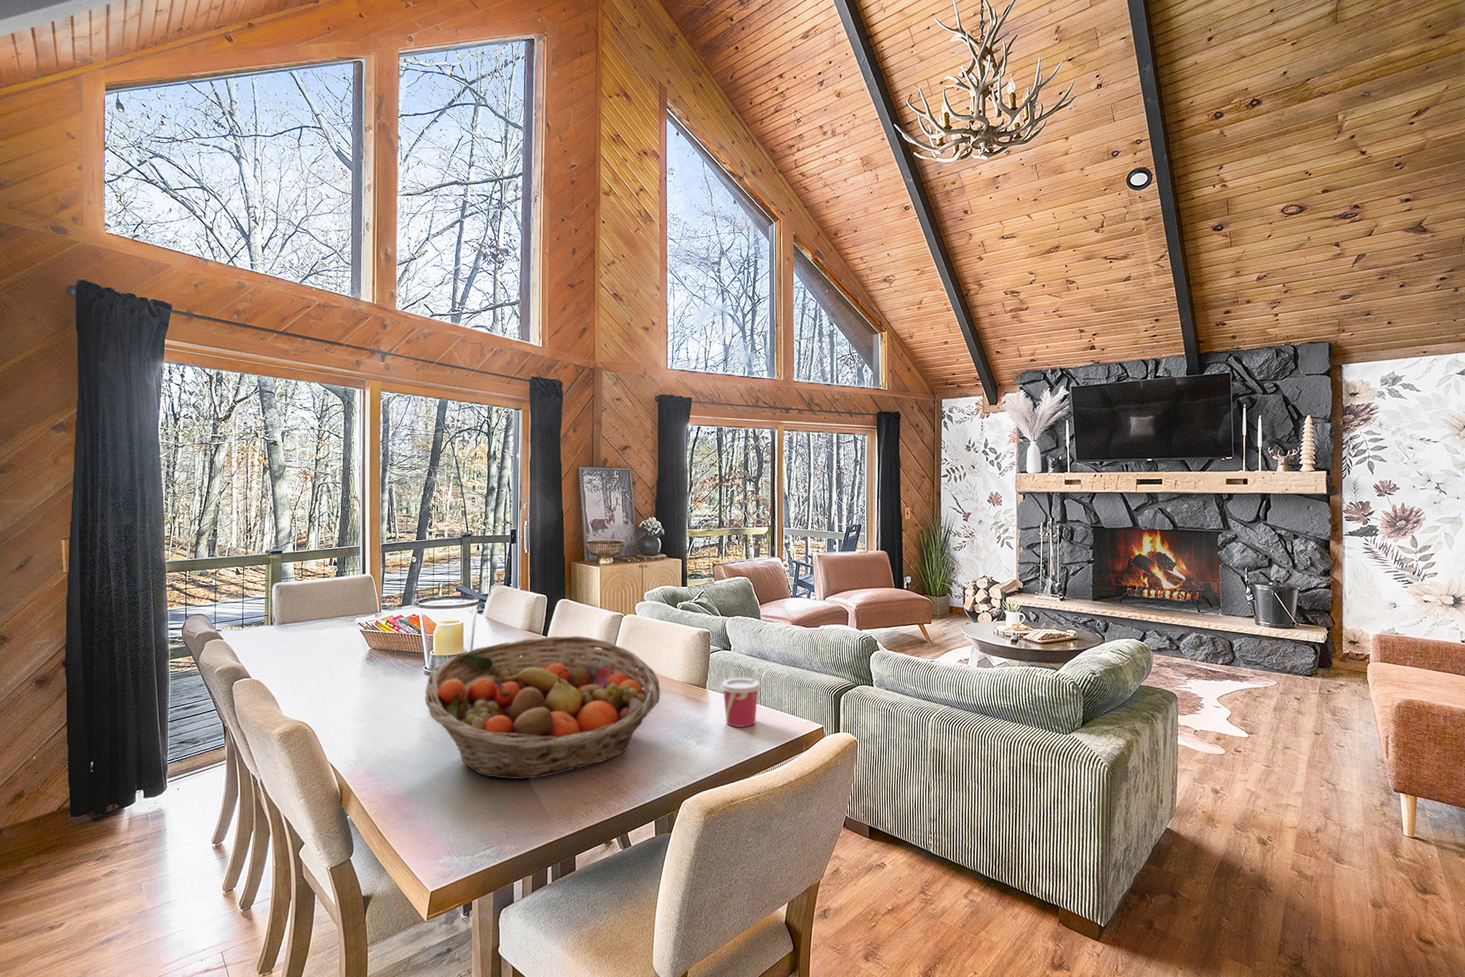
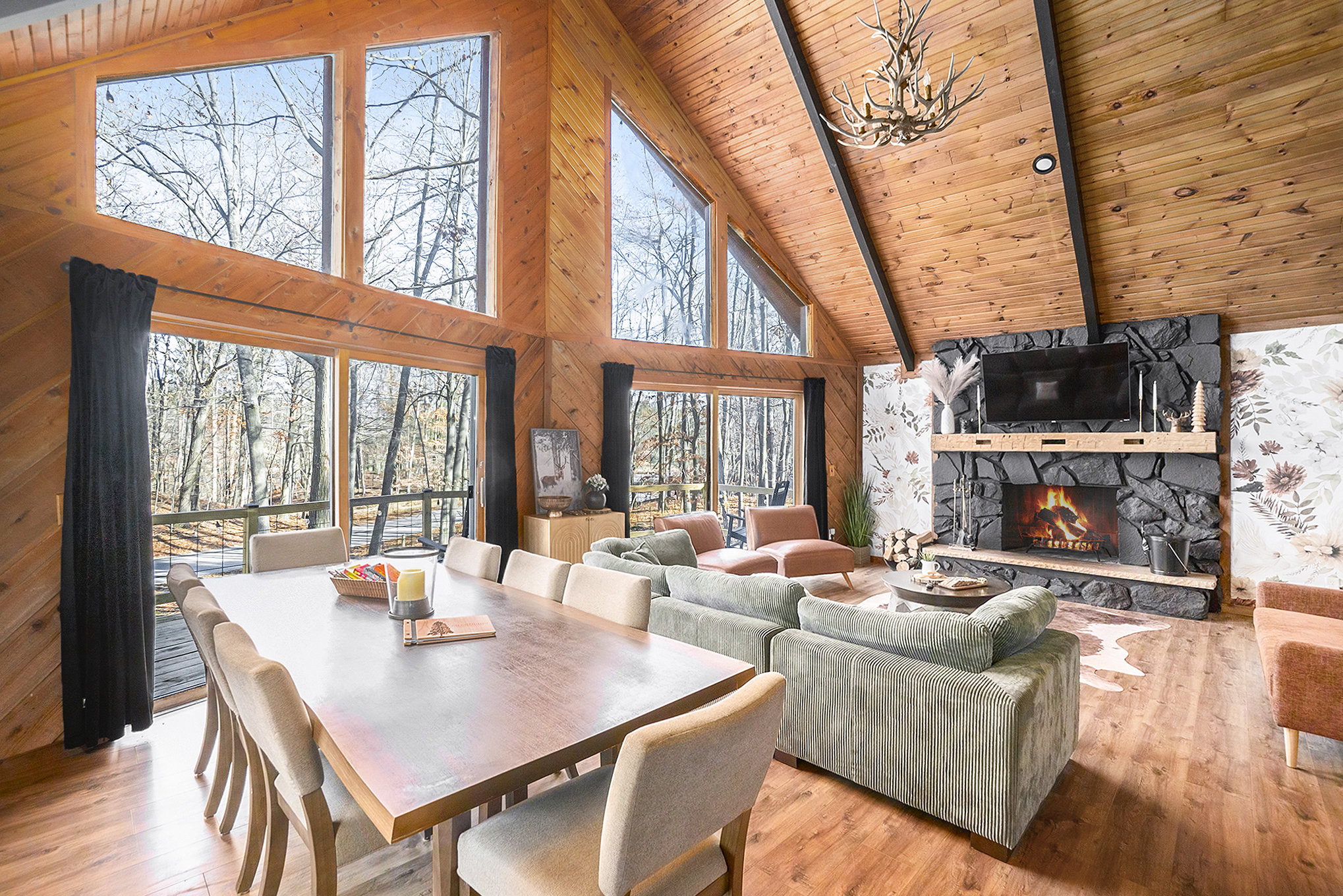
- fruit basket (548, 700)
- cup (741, 702)
